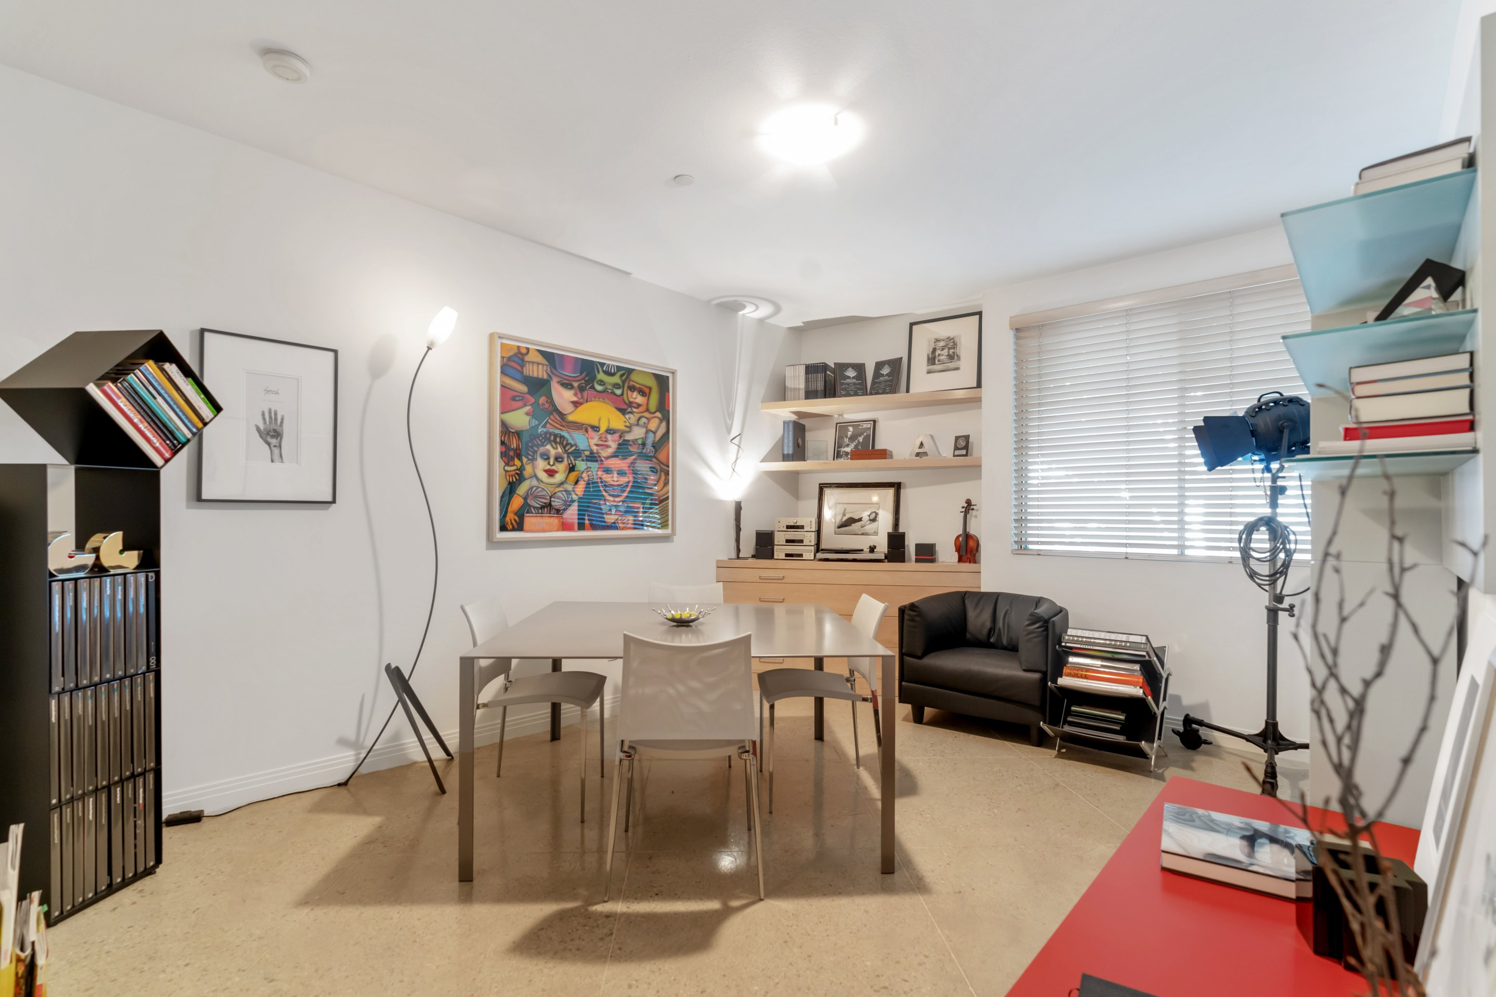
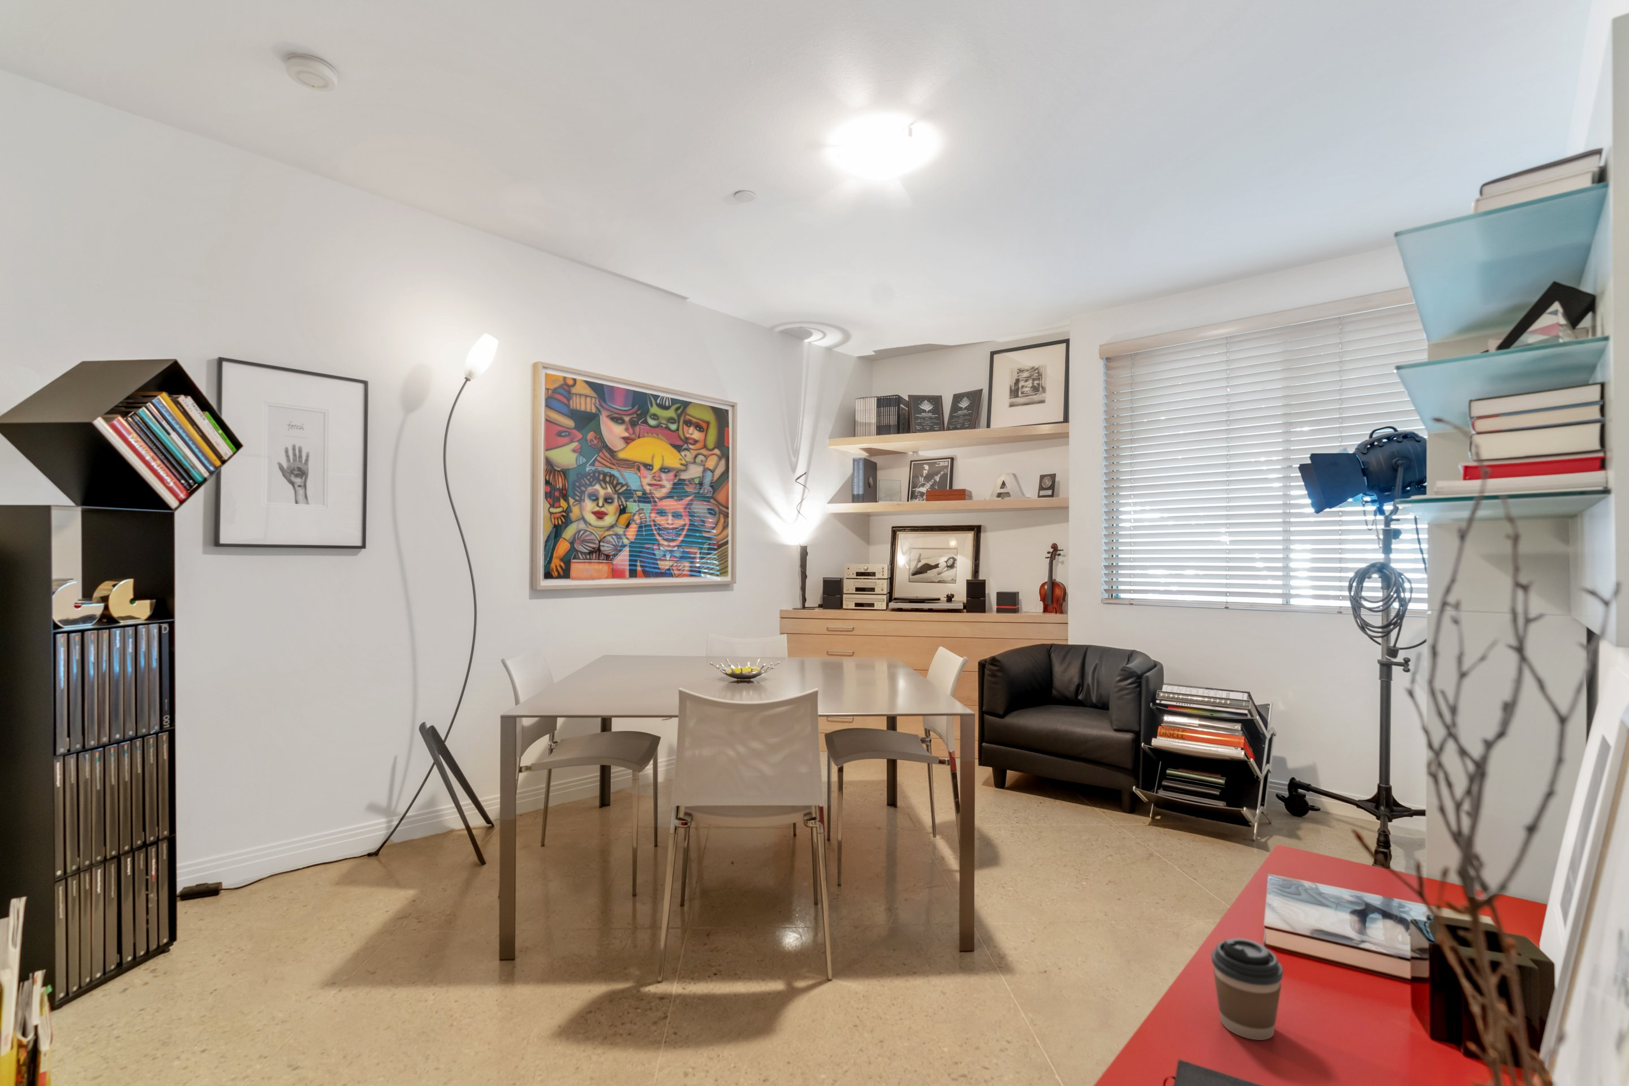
+ coffee cup (1247, 984)
